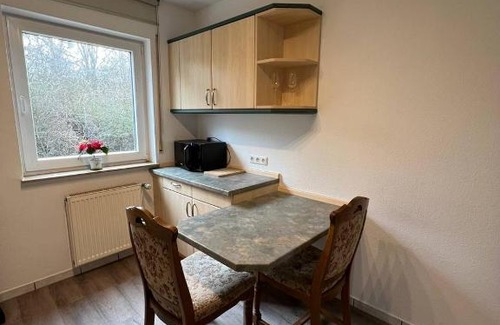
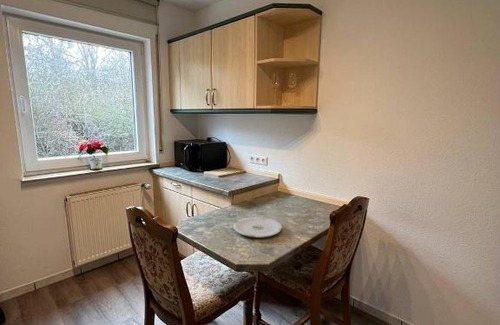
+ plate (257, 227)
